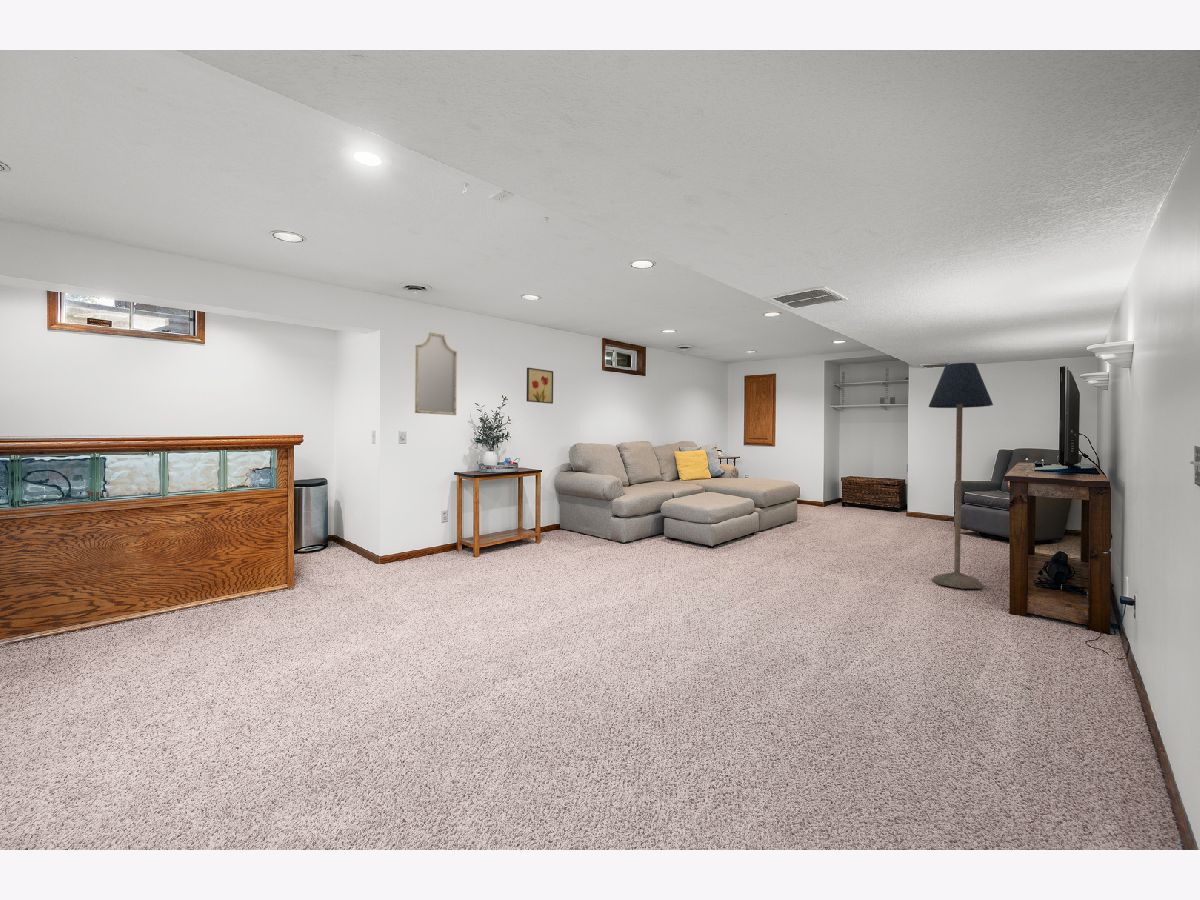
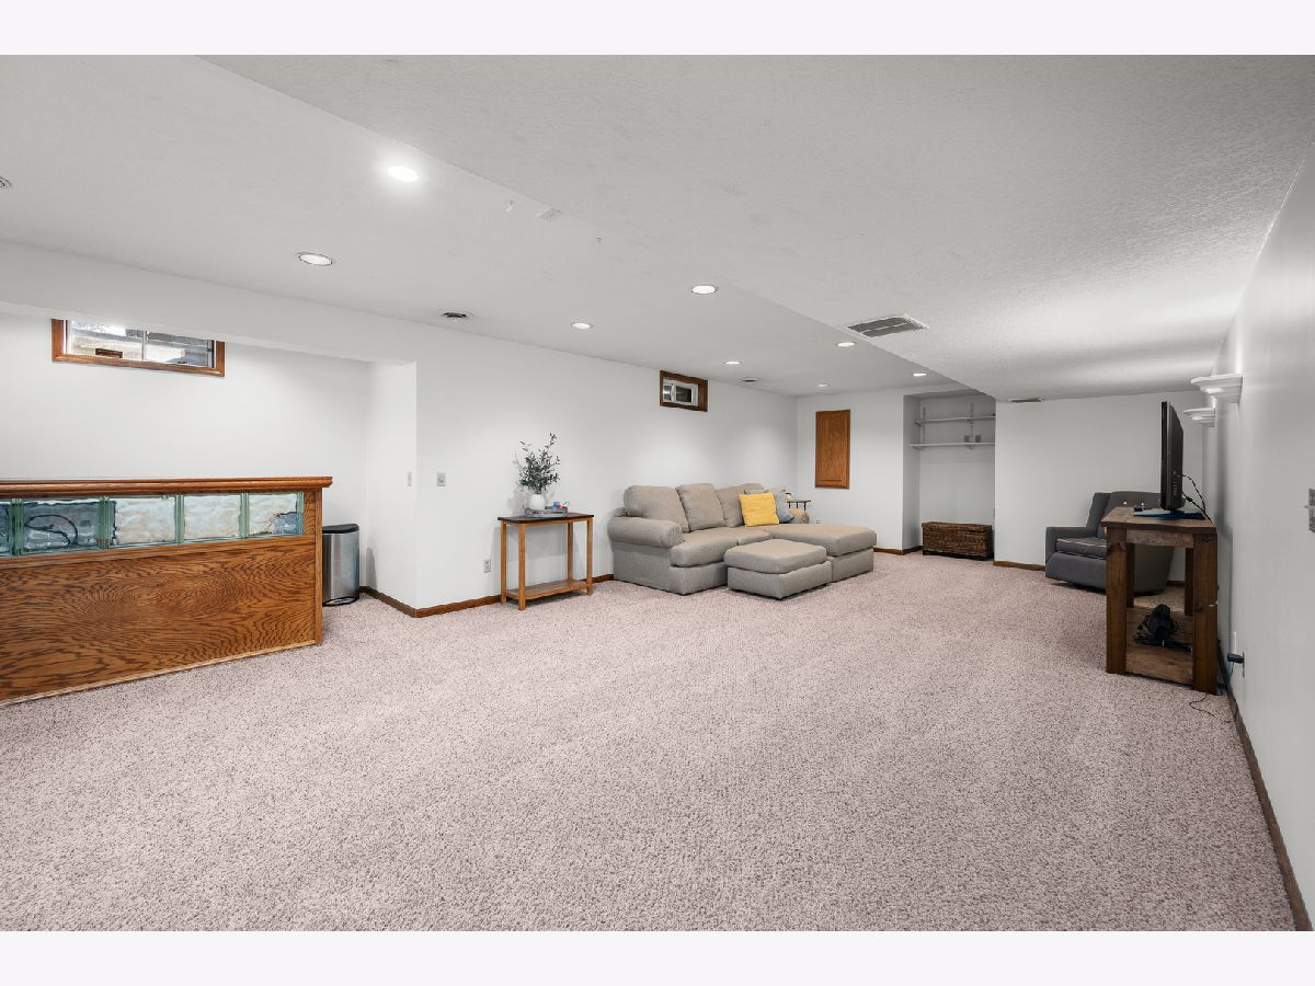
- wall art (539, 386)
- floor lamp (959, 473)
- home mirror (436, 373)
